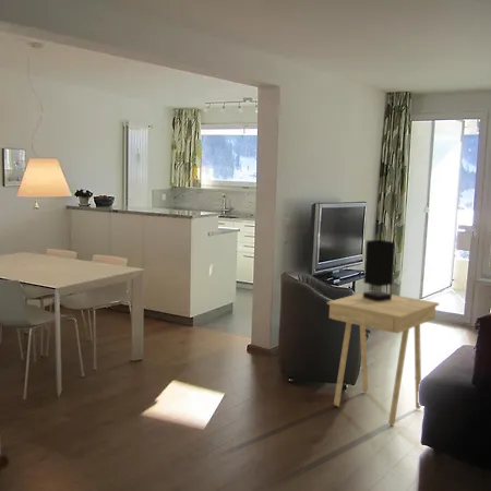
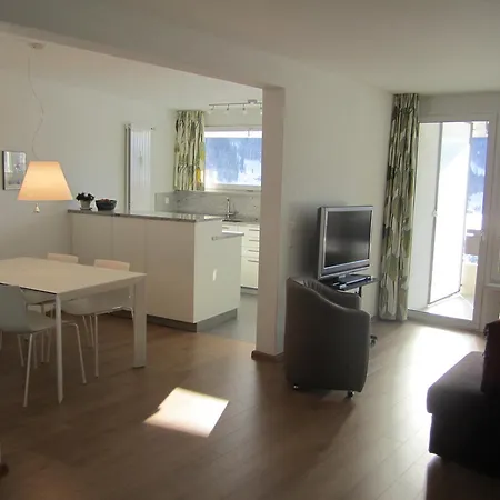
- side table (366, 356)
- table lamp (379, 270)
